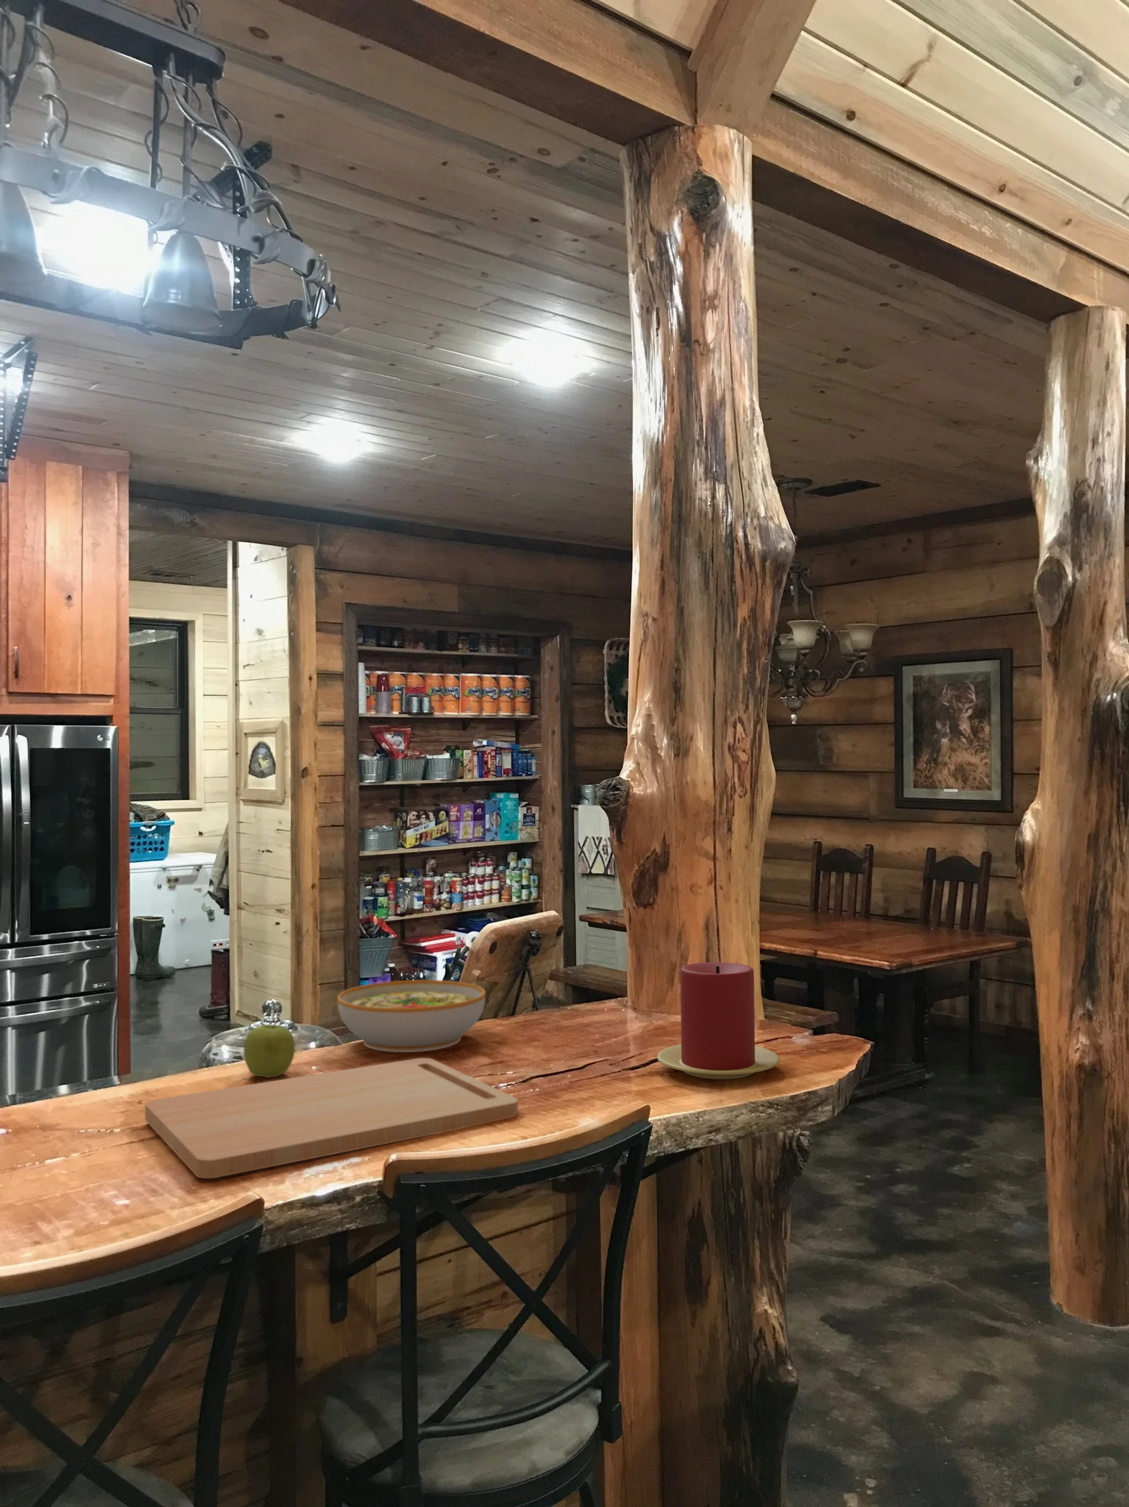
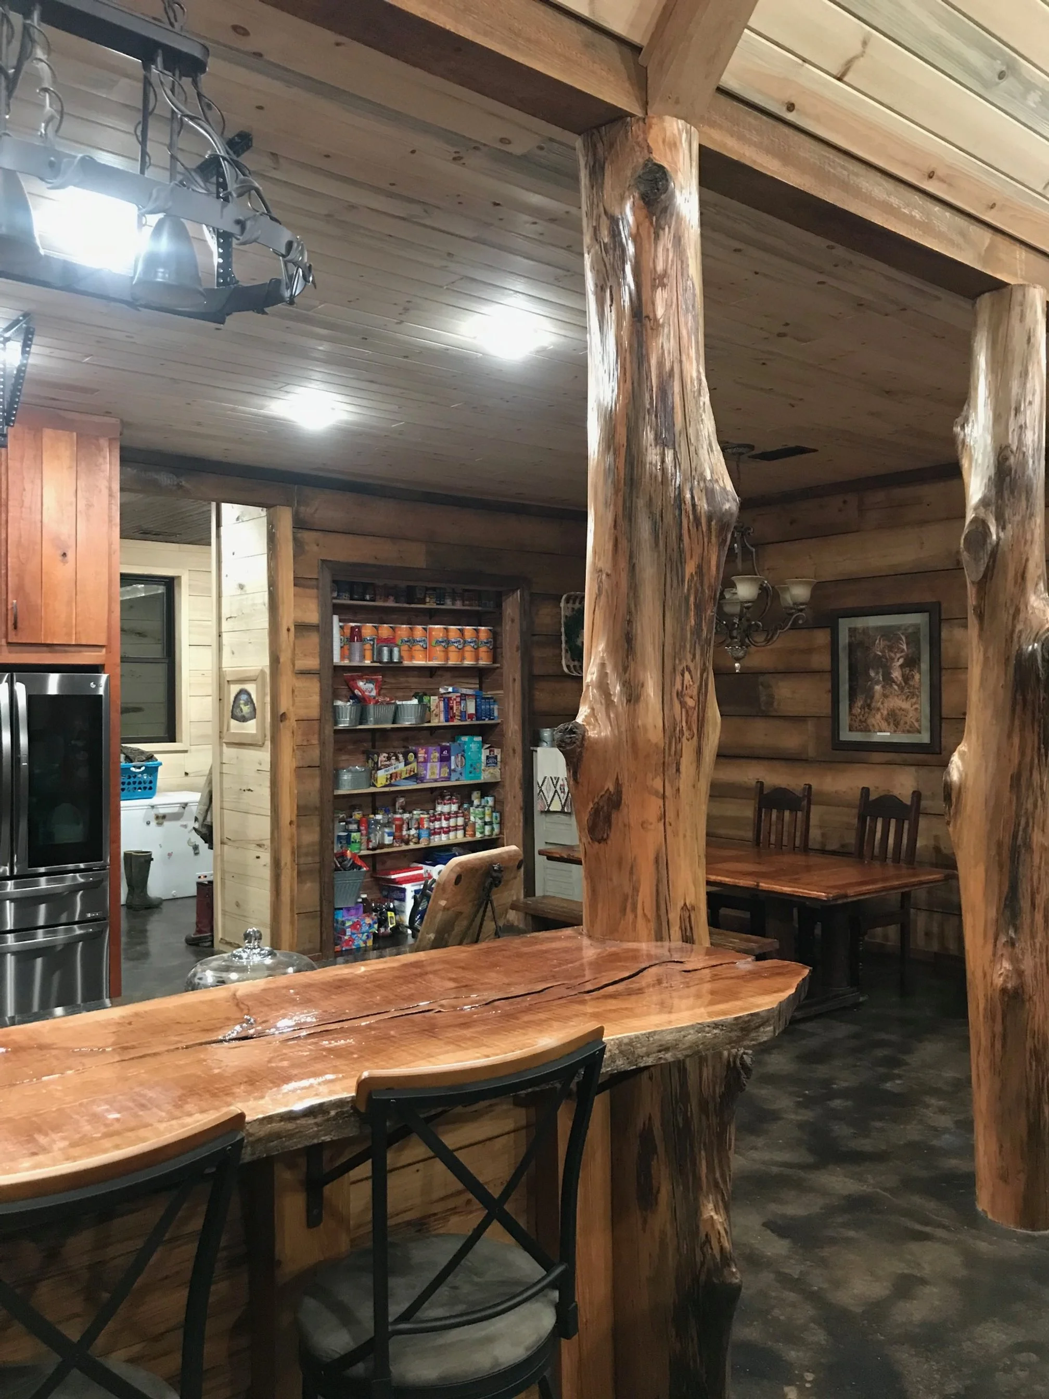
- fruit (269, 1048)
- cutting board (332, 1109)
- candle (717, 1018)
- bowl (413, 1017)
